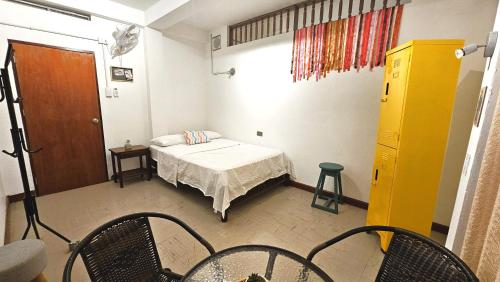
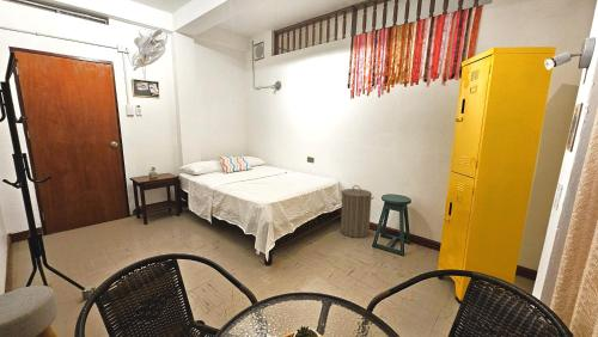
+ laundry hamper (355, 208)
